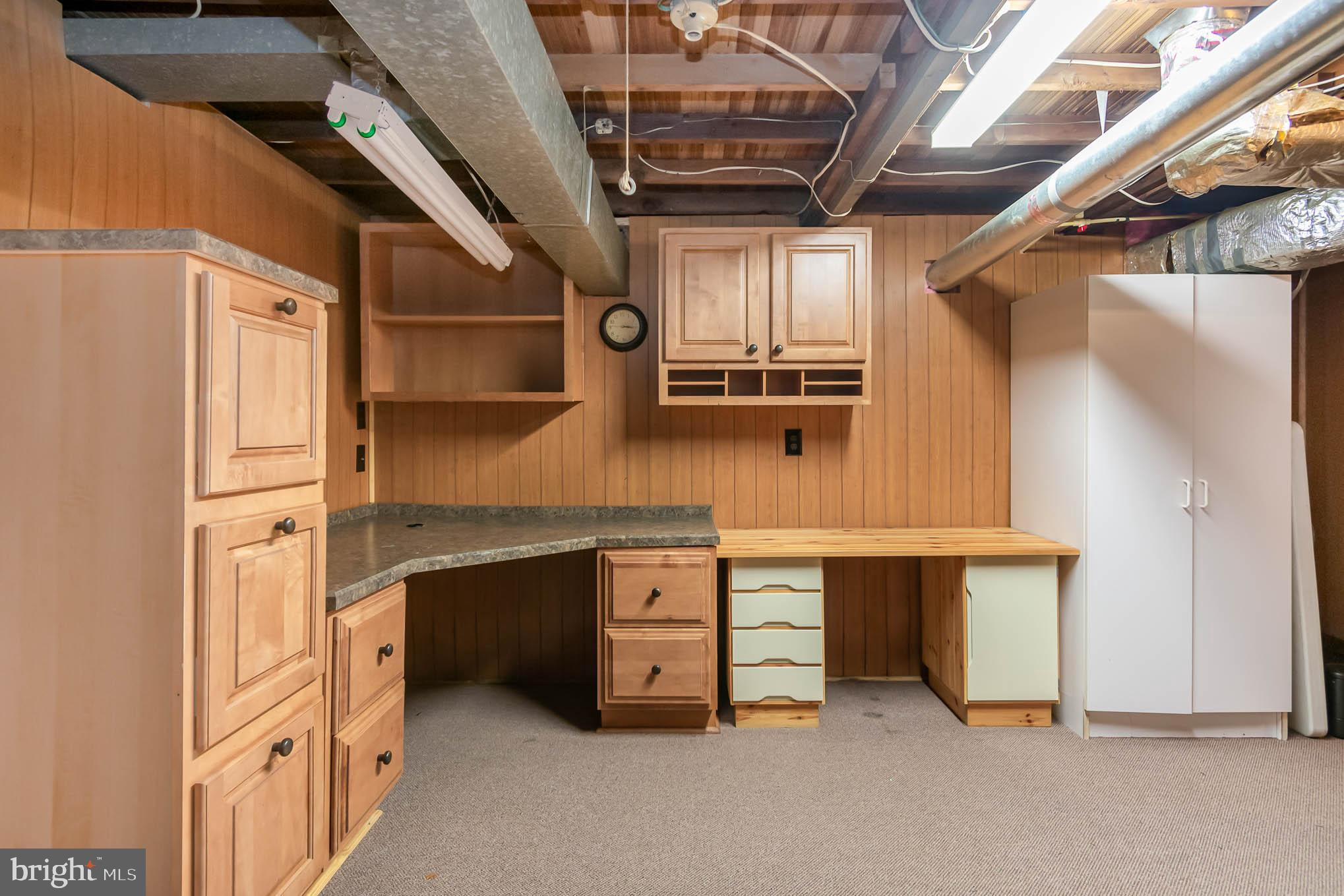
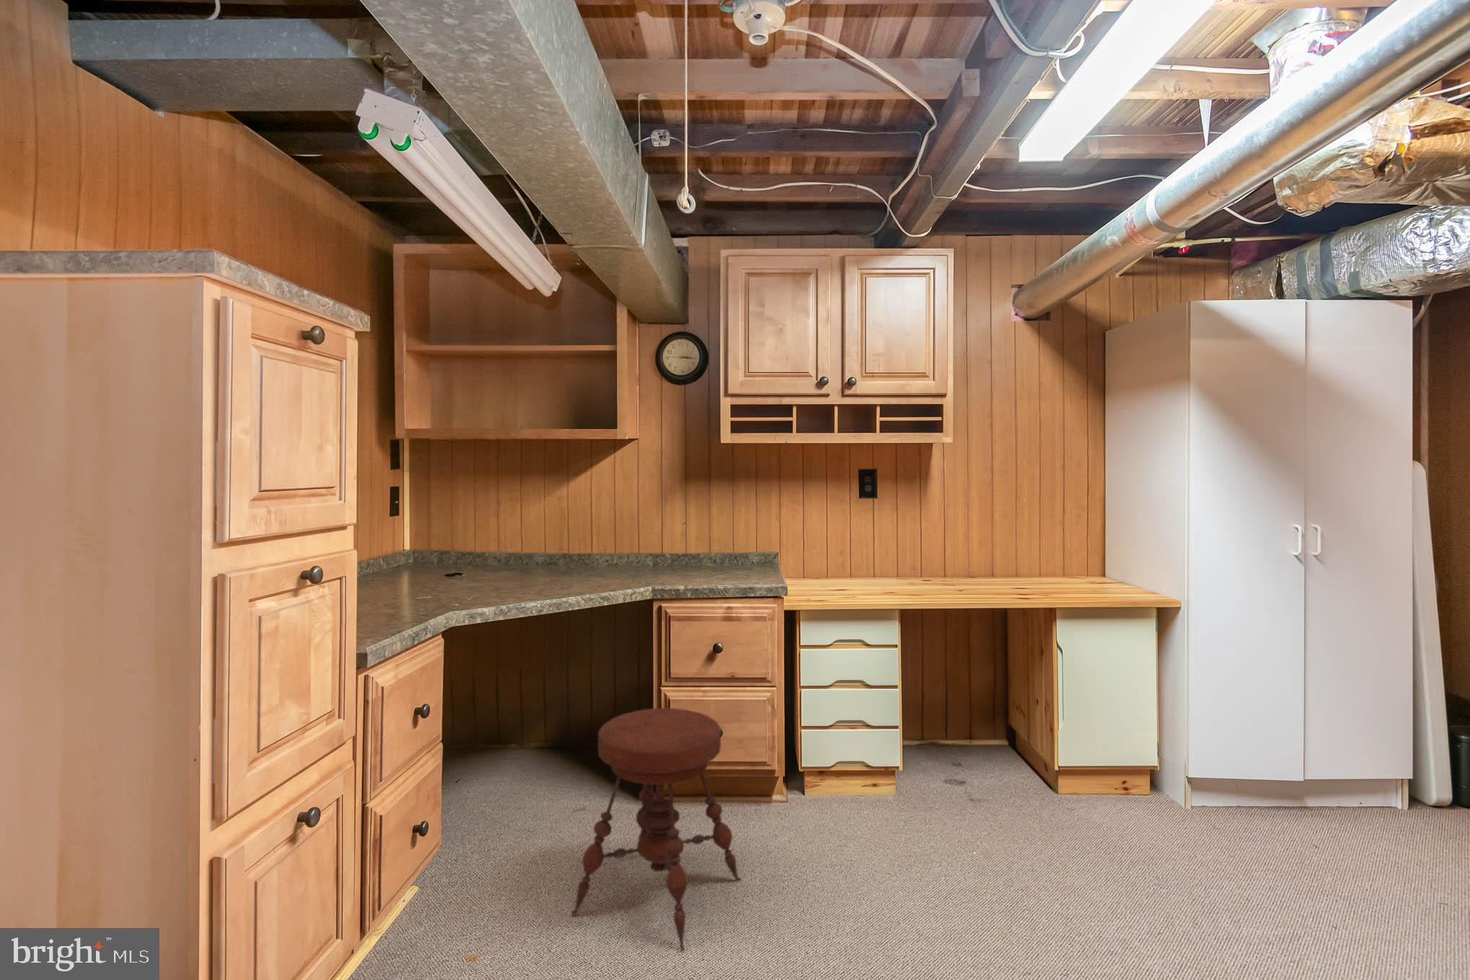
+ stool (660, 808)
